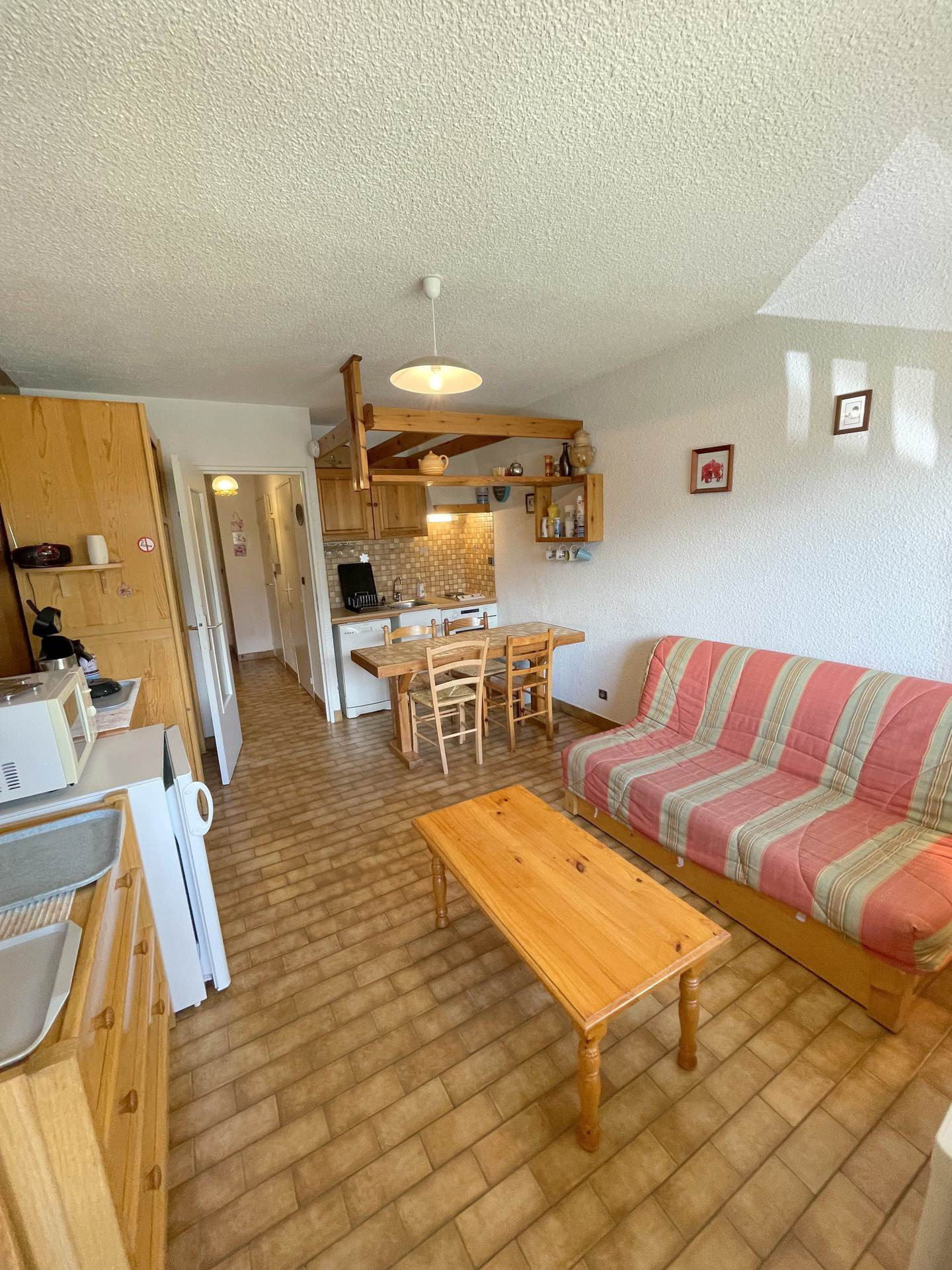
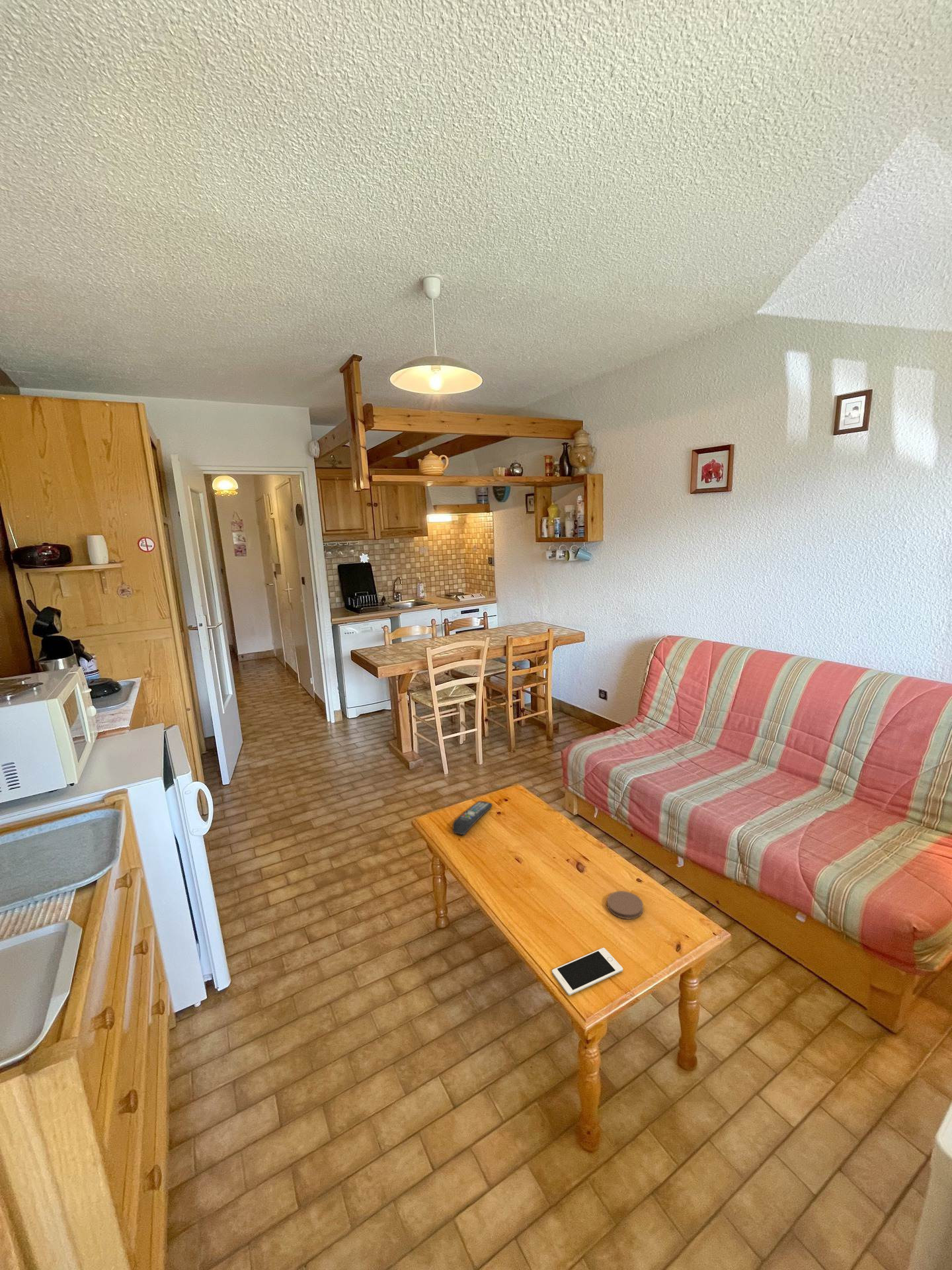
+ cell phone (587, 970)
+ remote control (473, 815)
+ coaster (625, 904)
